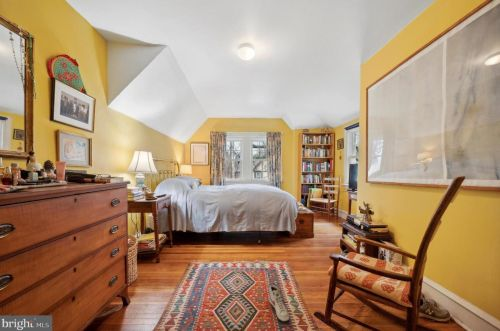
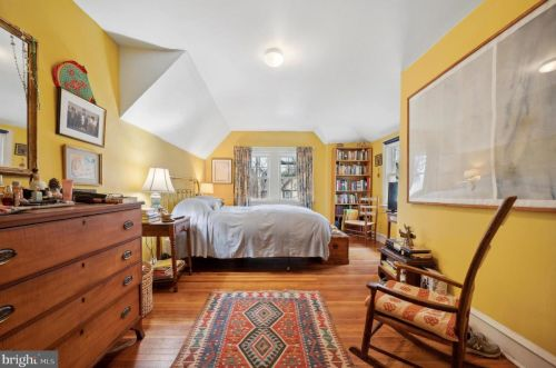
- shoe (278, 301)
